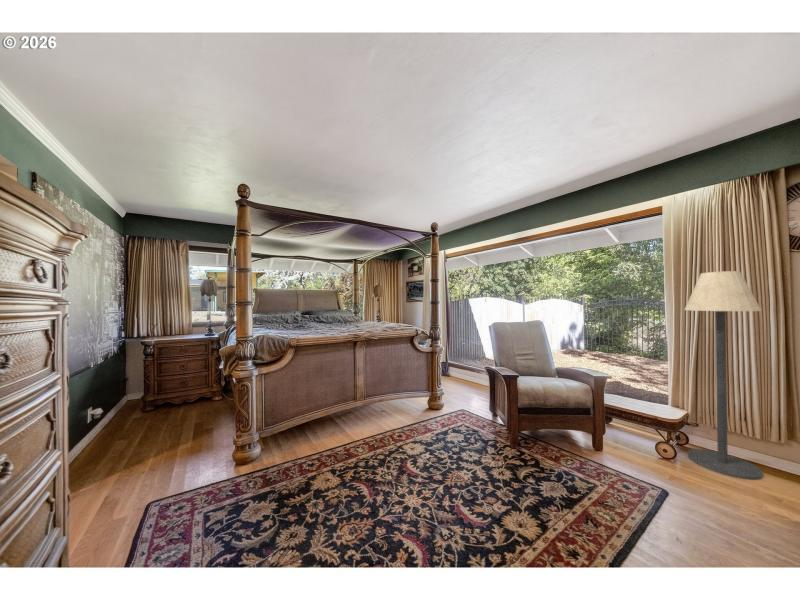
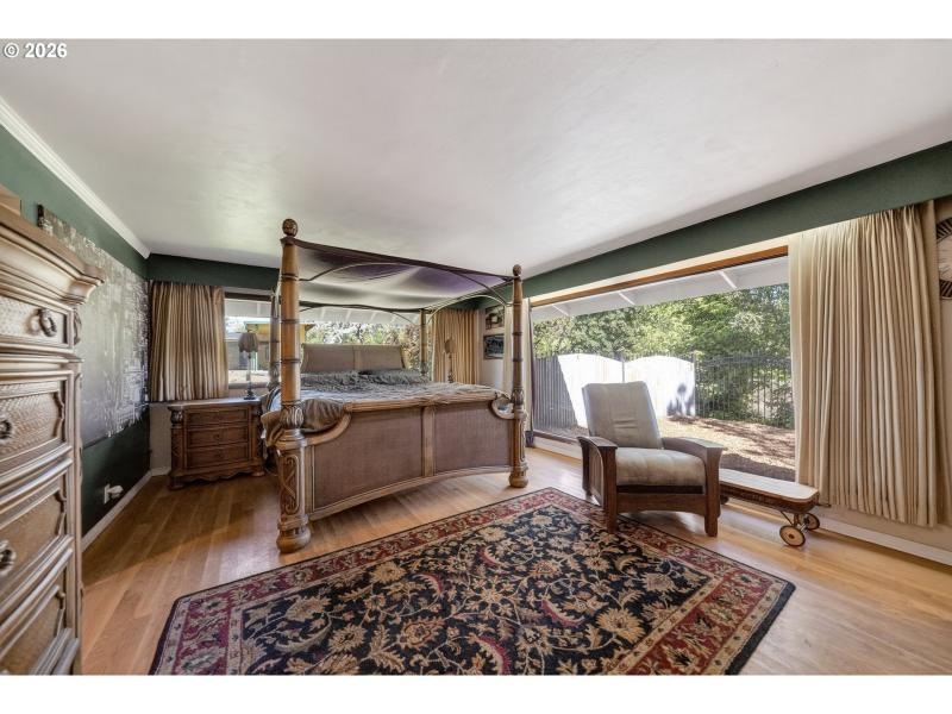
- floor lamp (721, 368)
